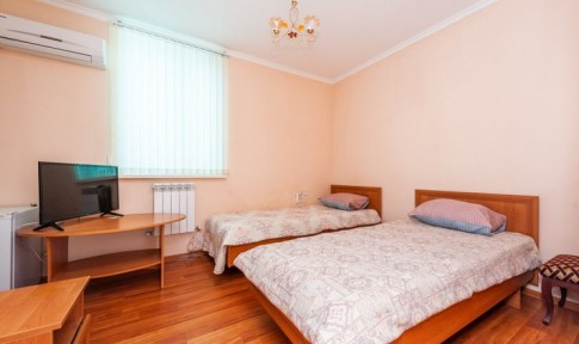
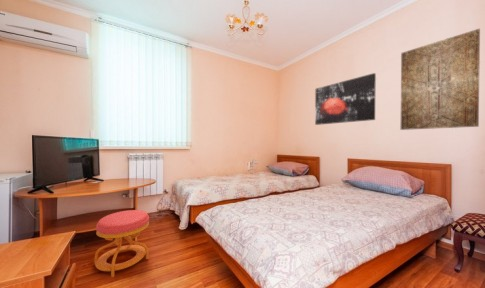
+ stool (121, 238)
+ wall art (435, 85)
+ wall art (341, 102)
